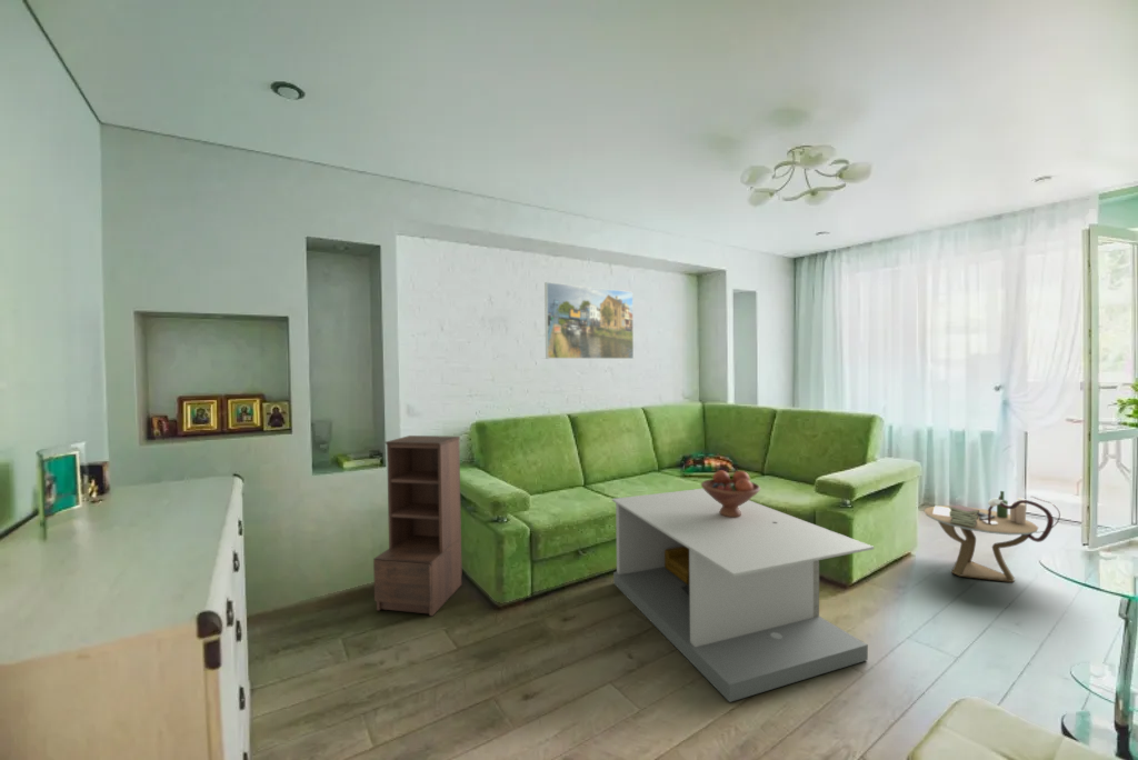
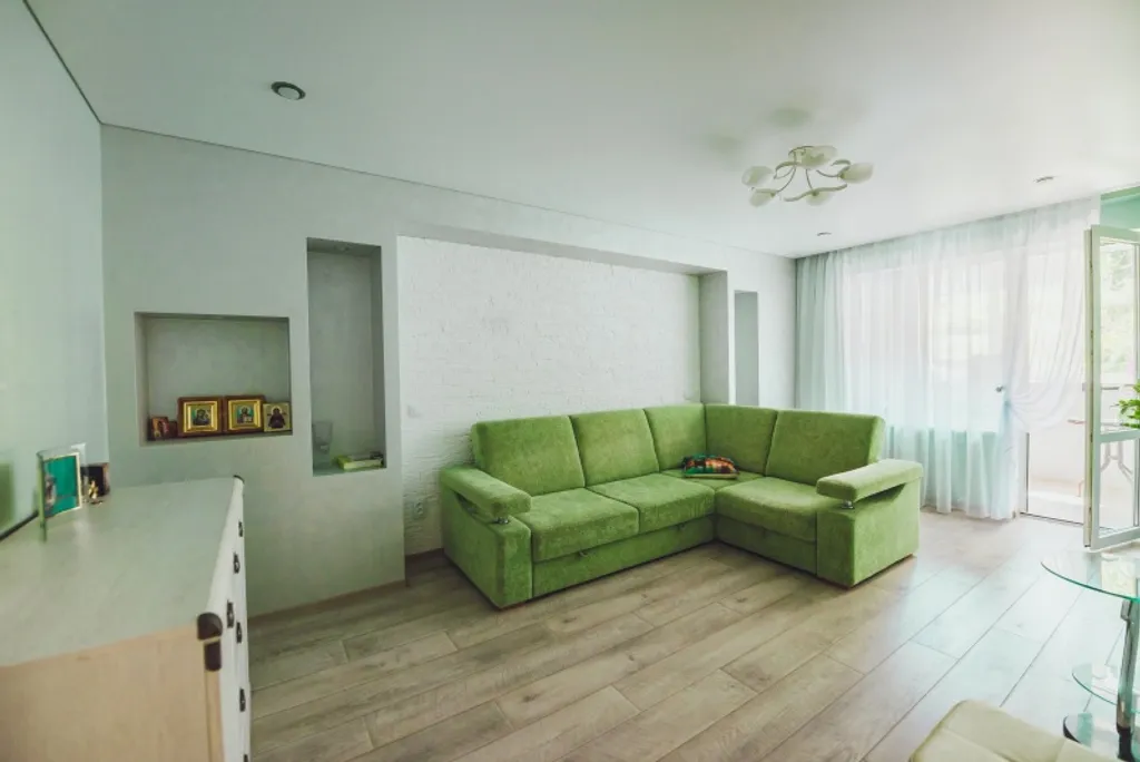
- side table (986, 531)
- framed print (591, 322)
- bookshelf (419, 519)
- coffee table (721, 568)
- fruit bowl (730, 493)
